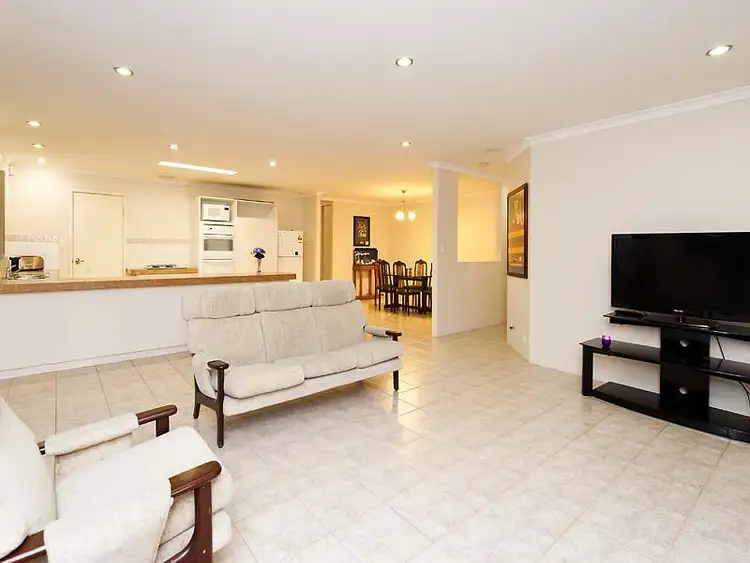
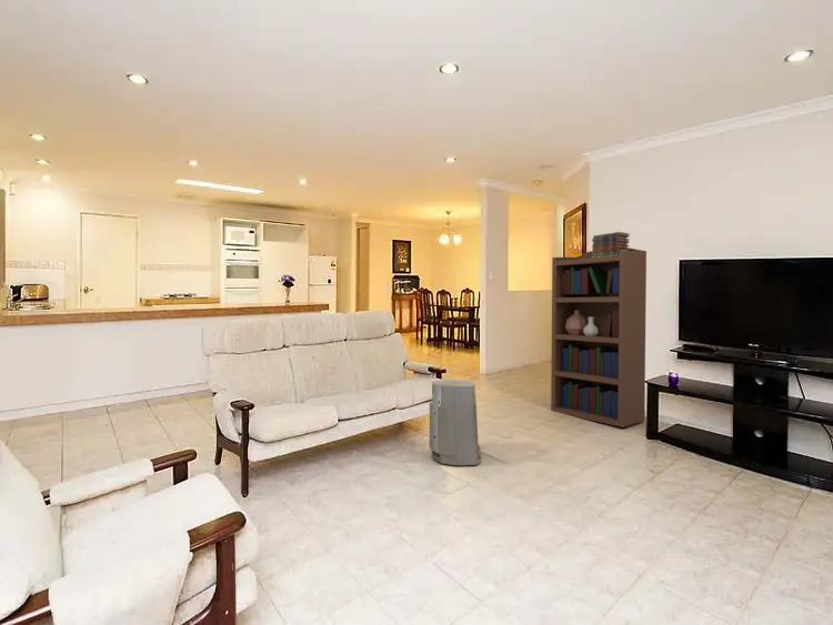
+ bookcase (596, 331)
+ book stack (611, 245)
+ air purifier (454, 420)
